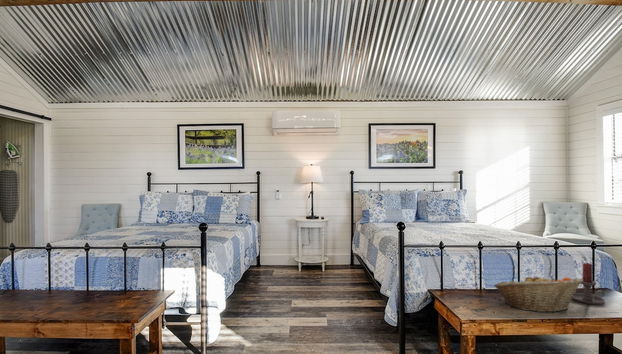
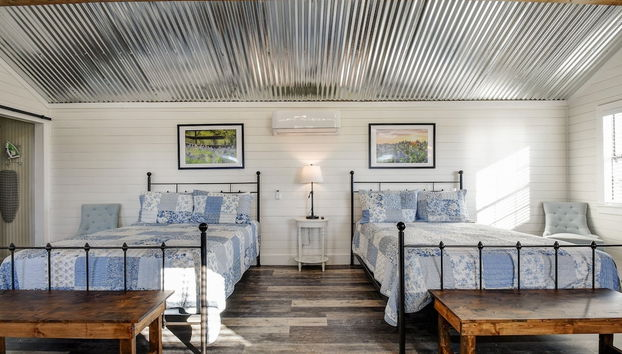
- candle holder (590, 281)
- fruit basket (537, 289)
